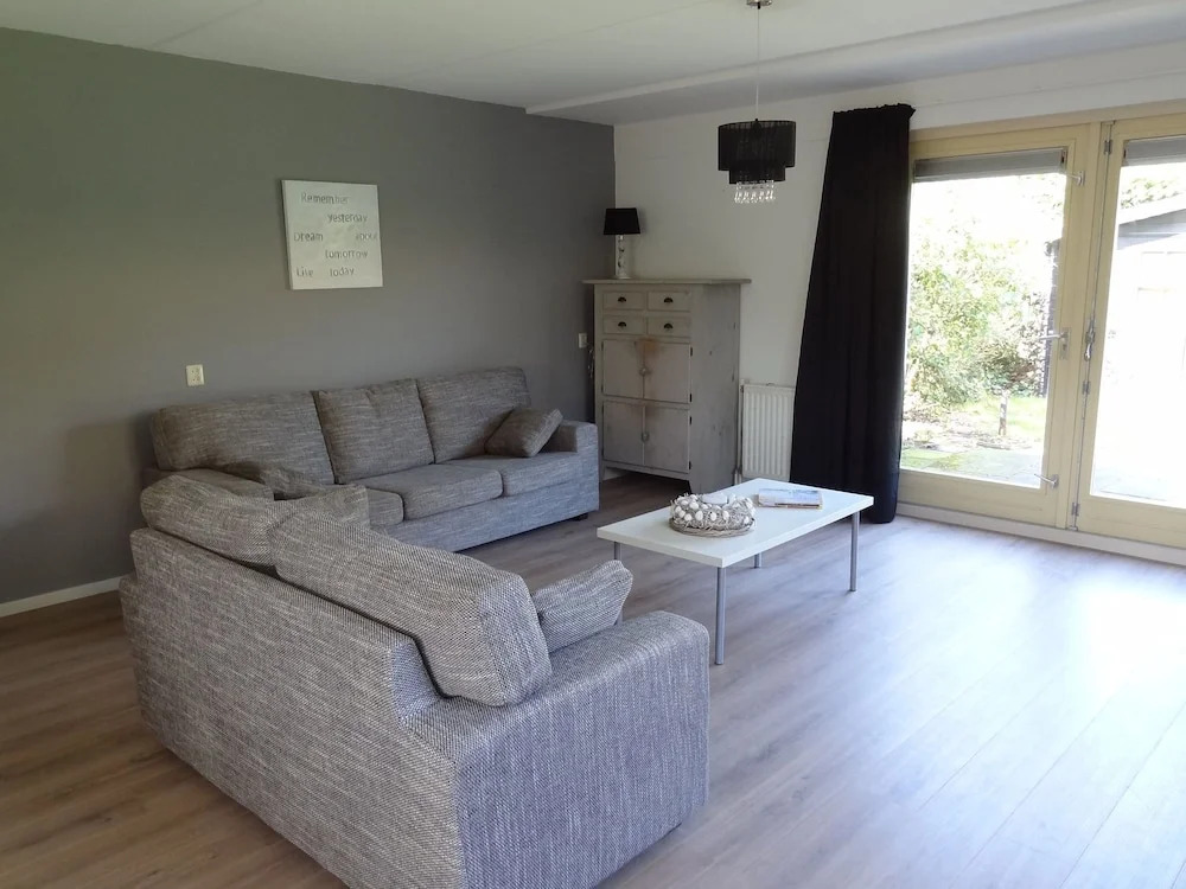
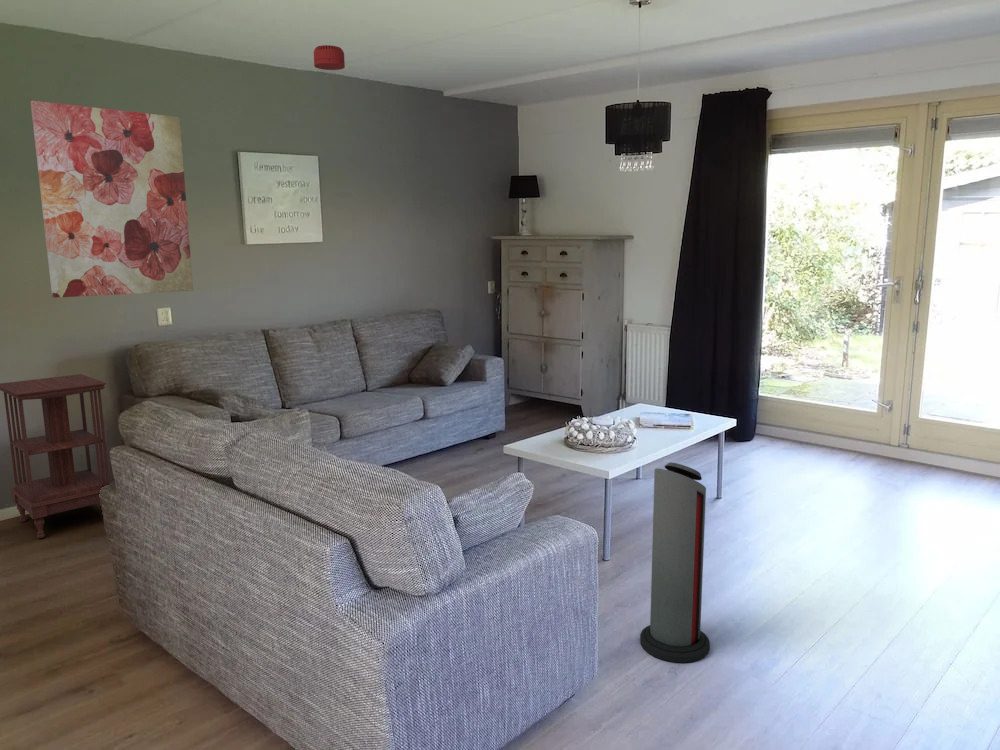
+ side table (58, 453)
+ smoke detector (329, 57)
+ air purifier (677, 554)
+ wall art (118, 203)
